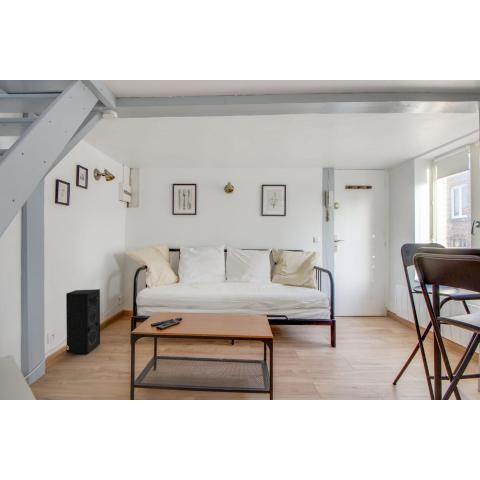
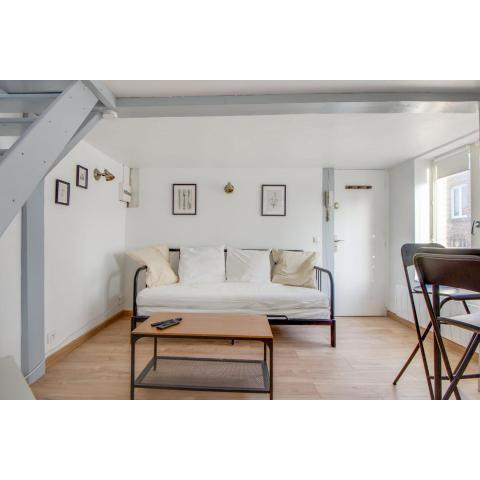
- speaker (82, 320)
